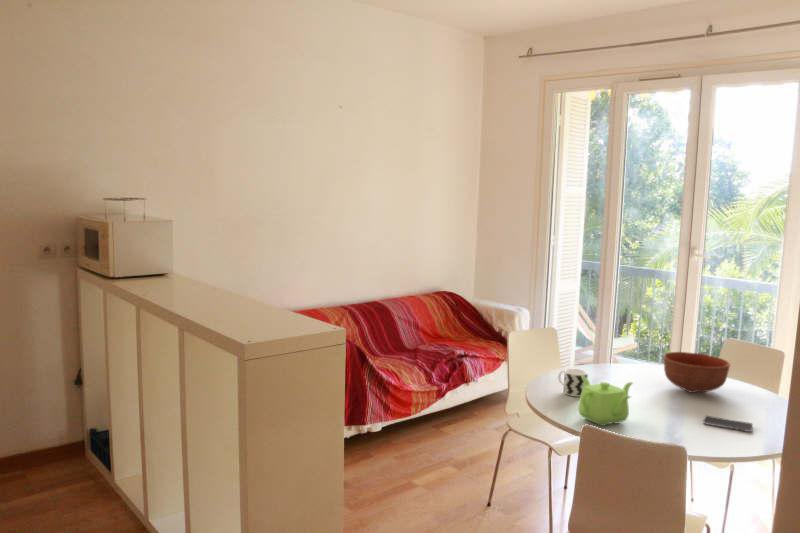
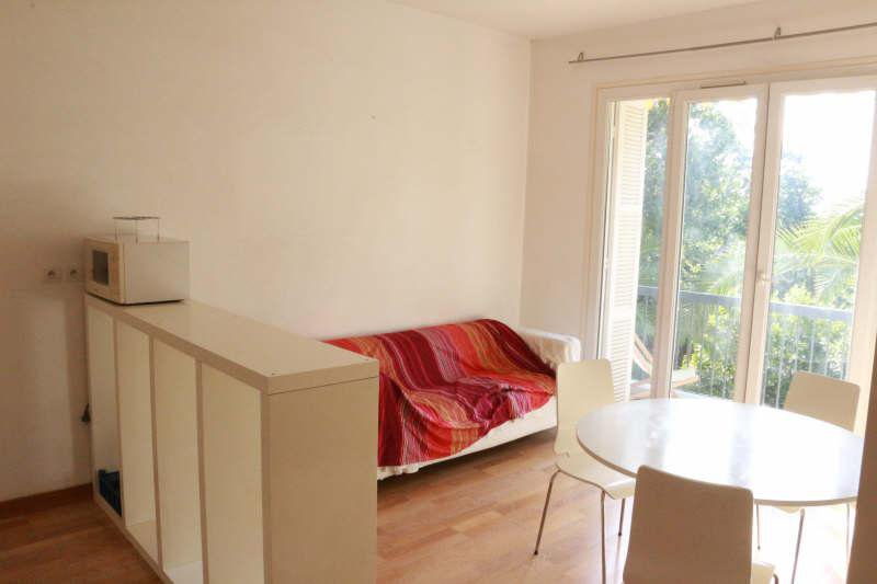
- bowl (694, 374)
- teapot (607, 401)
- cup (572, 381)
- smartphone (727, 423)
